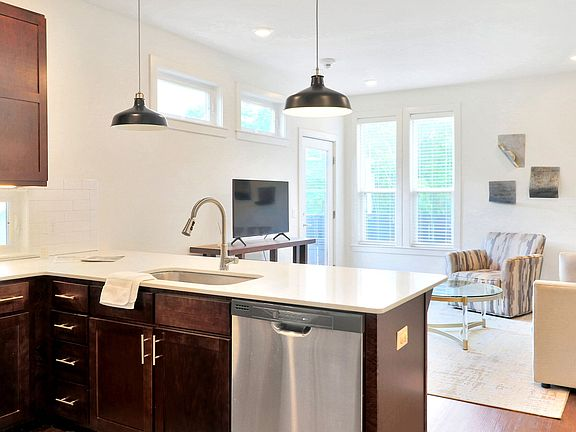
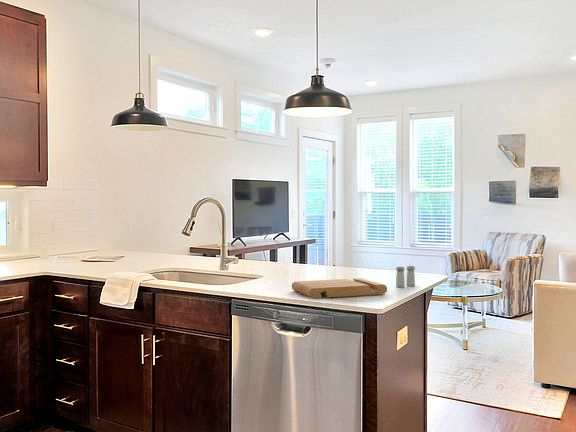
+ salt and pepper shaker (407, 276)
+ cutting board (338, 287)
